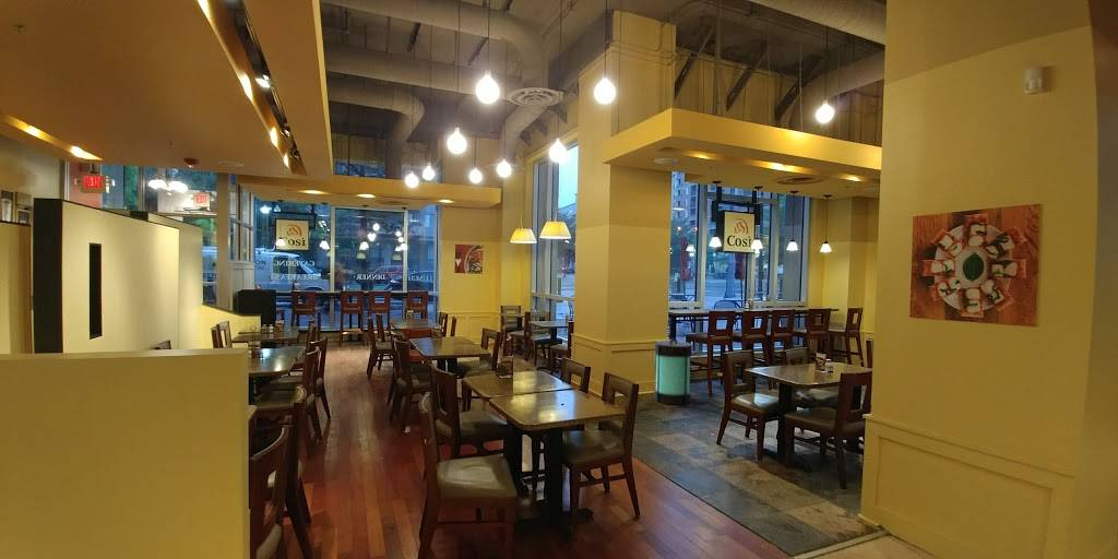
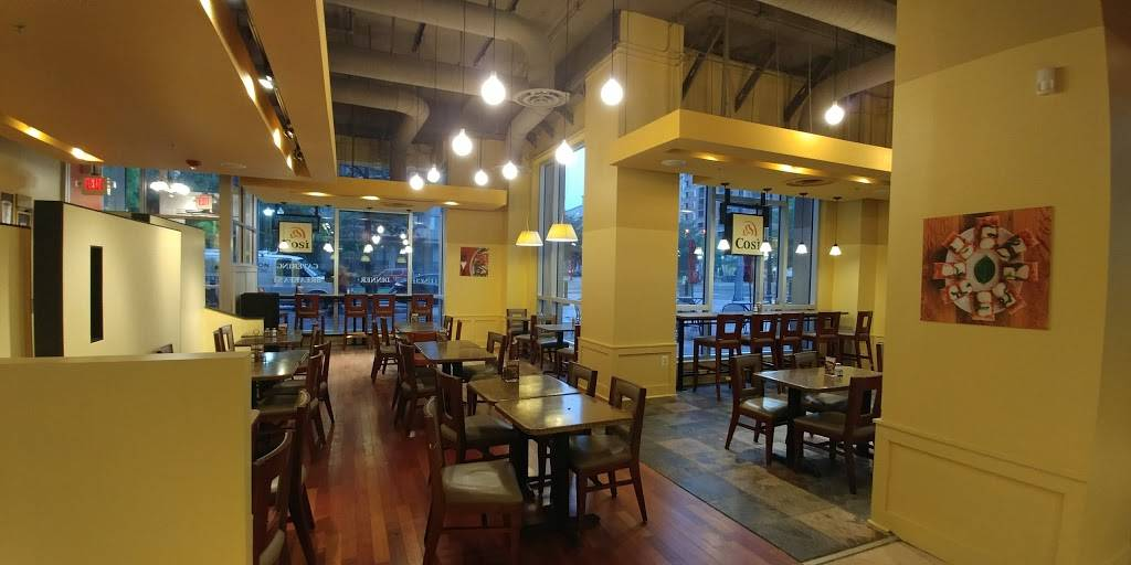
- lantern (673, 369)
